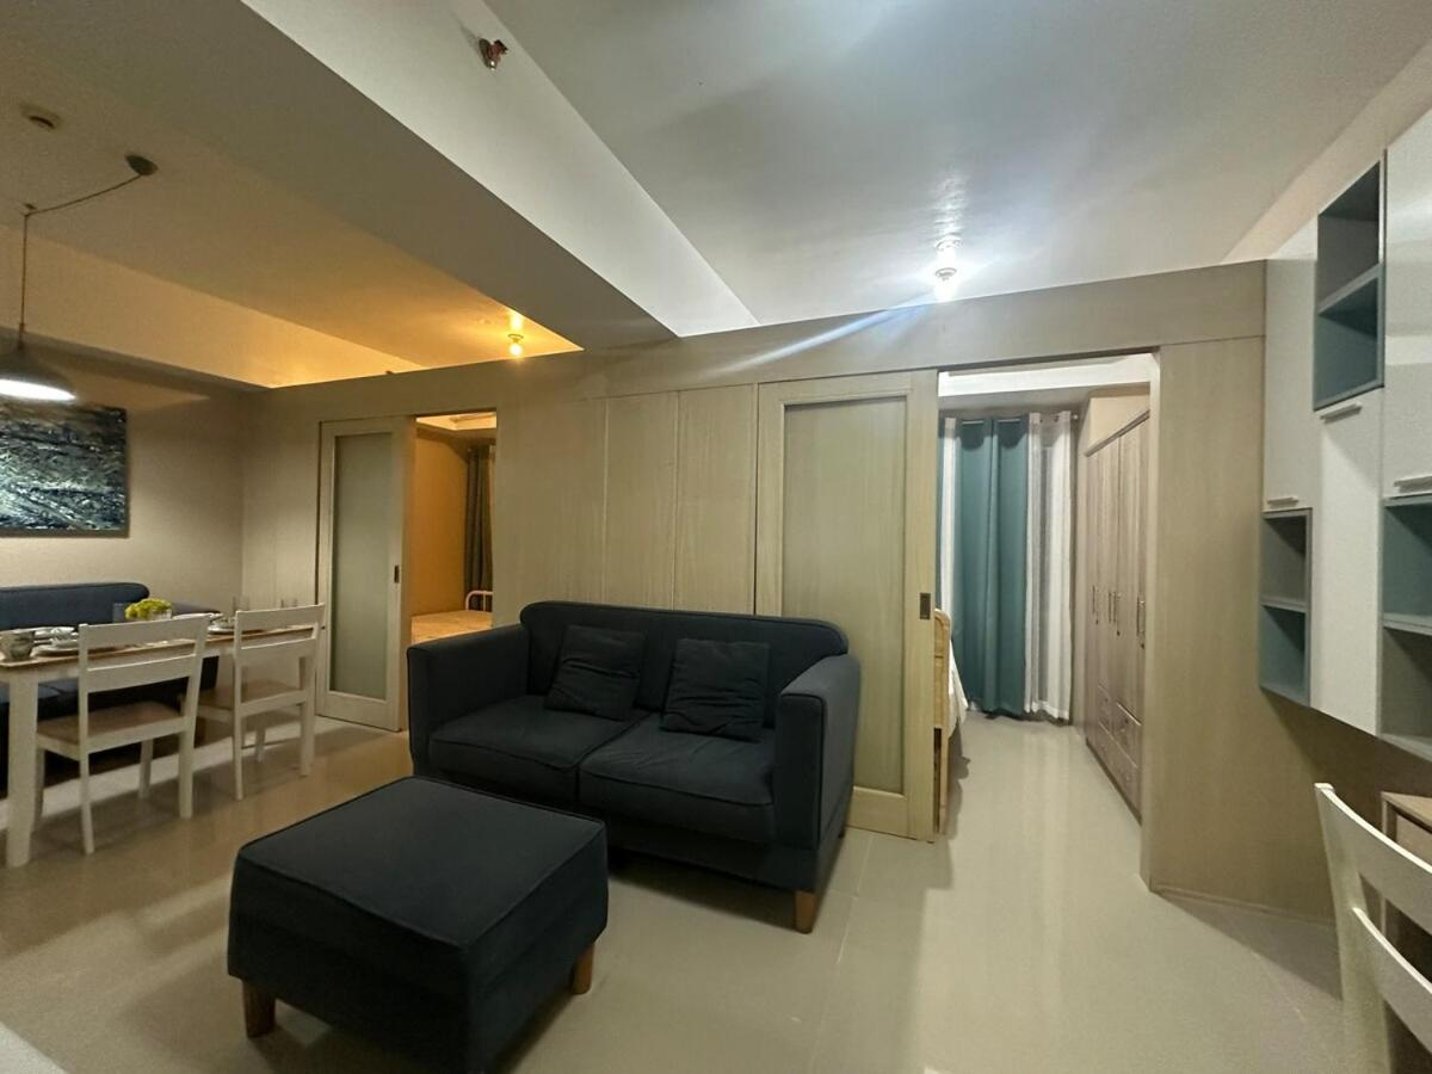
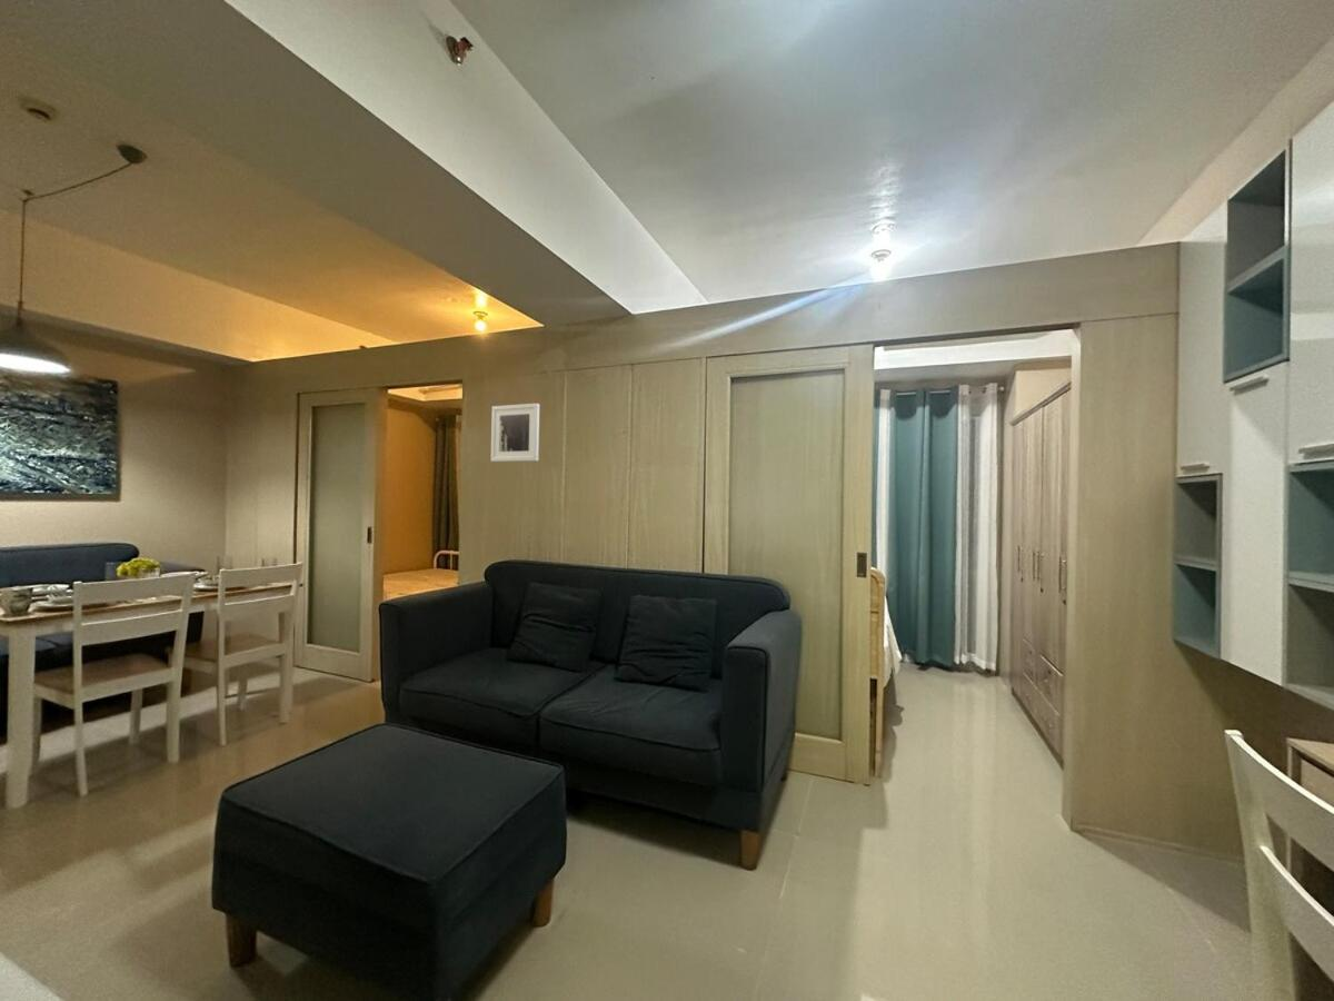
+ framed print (515, 433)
